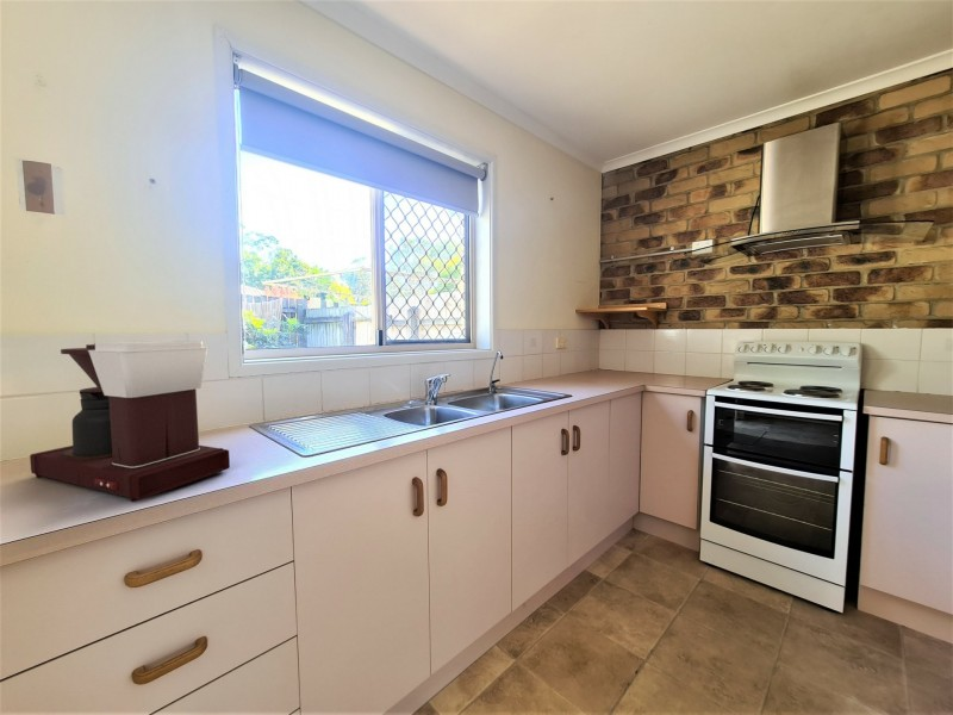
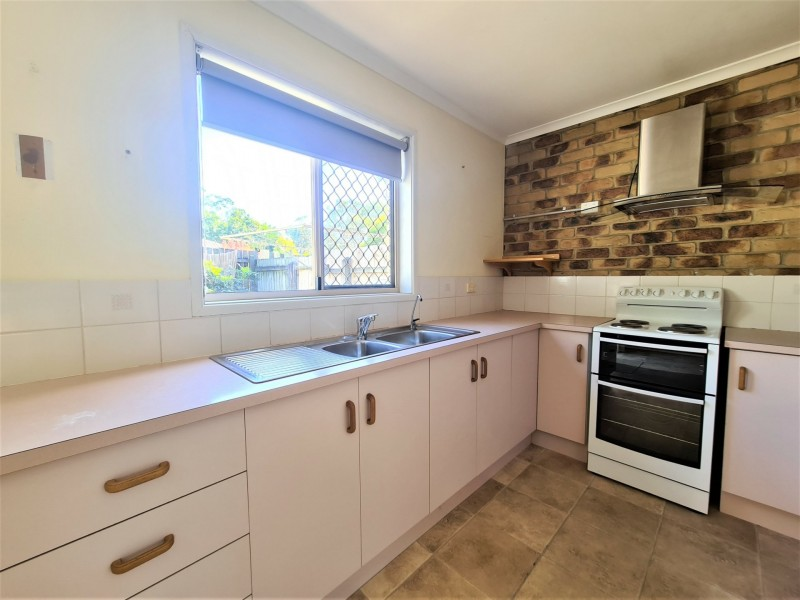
- coffee maker (127, 408)
